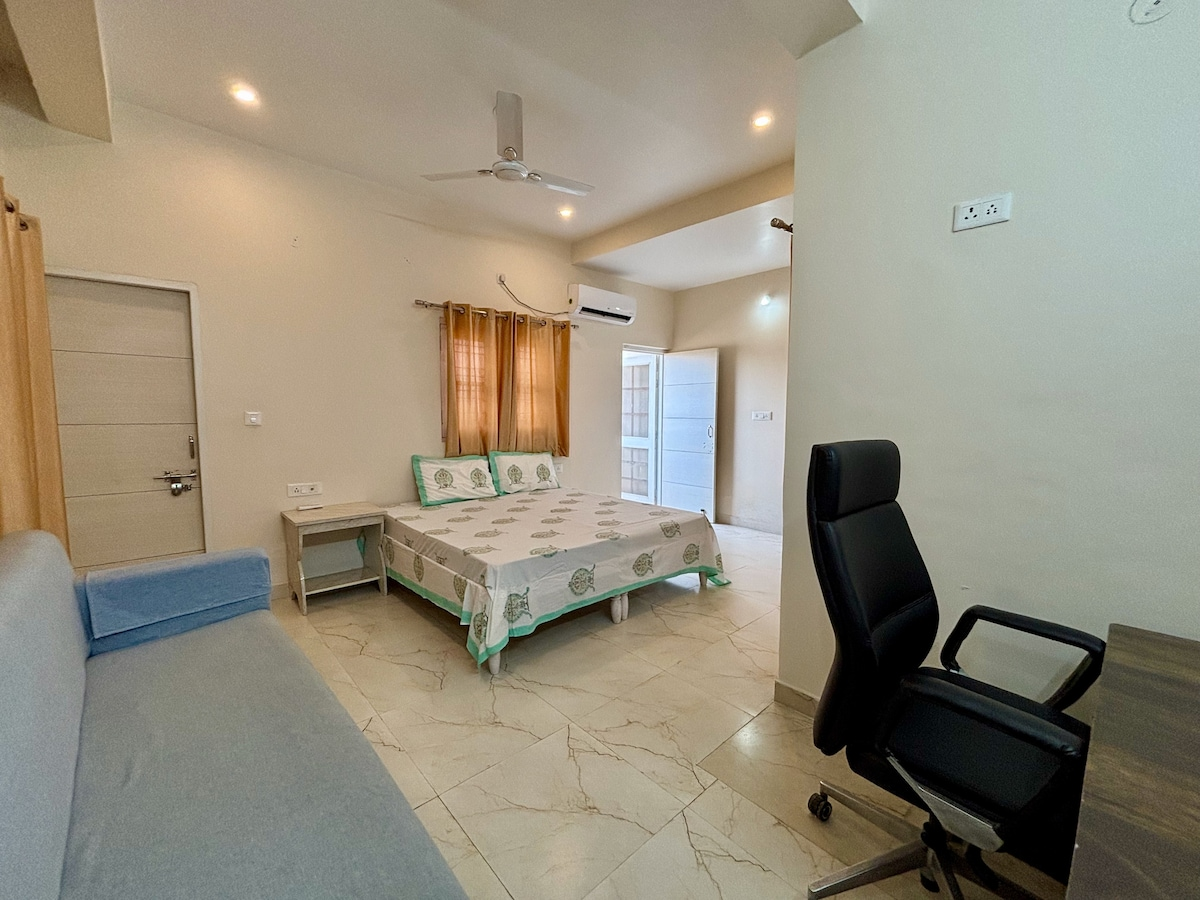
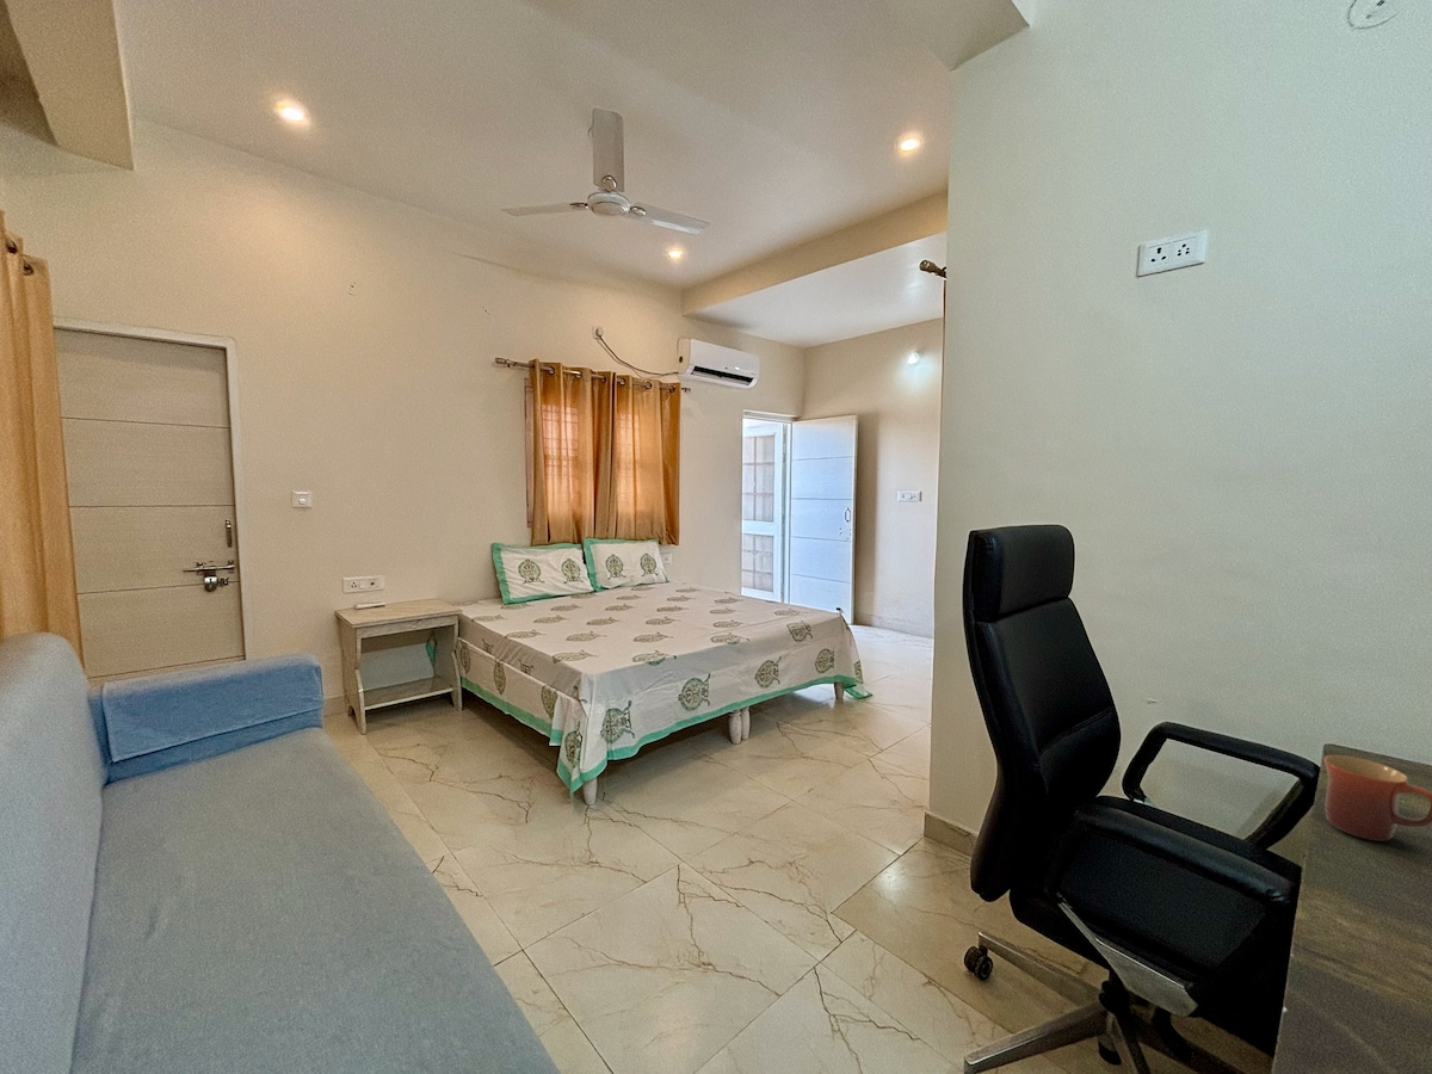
+ mug (1376, 803)
